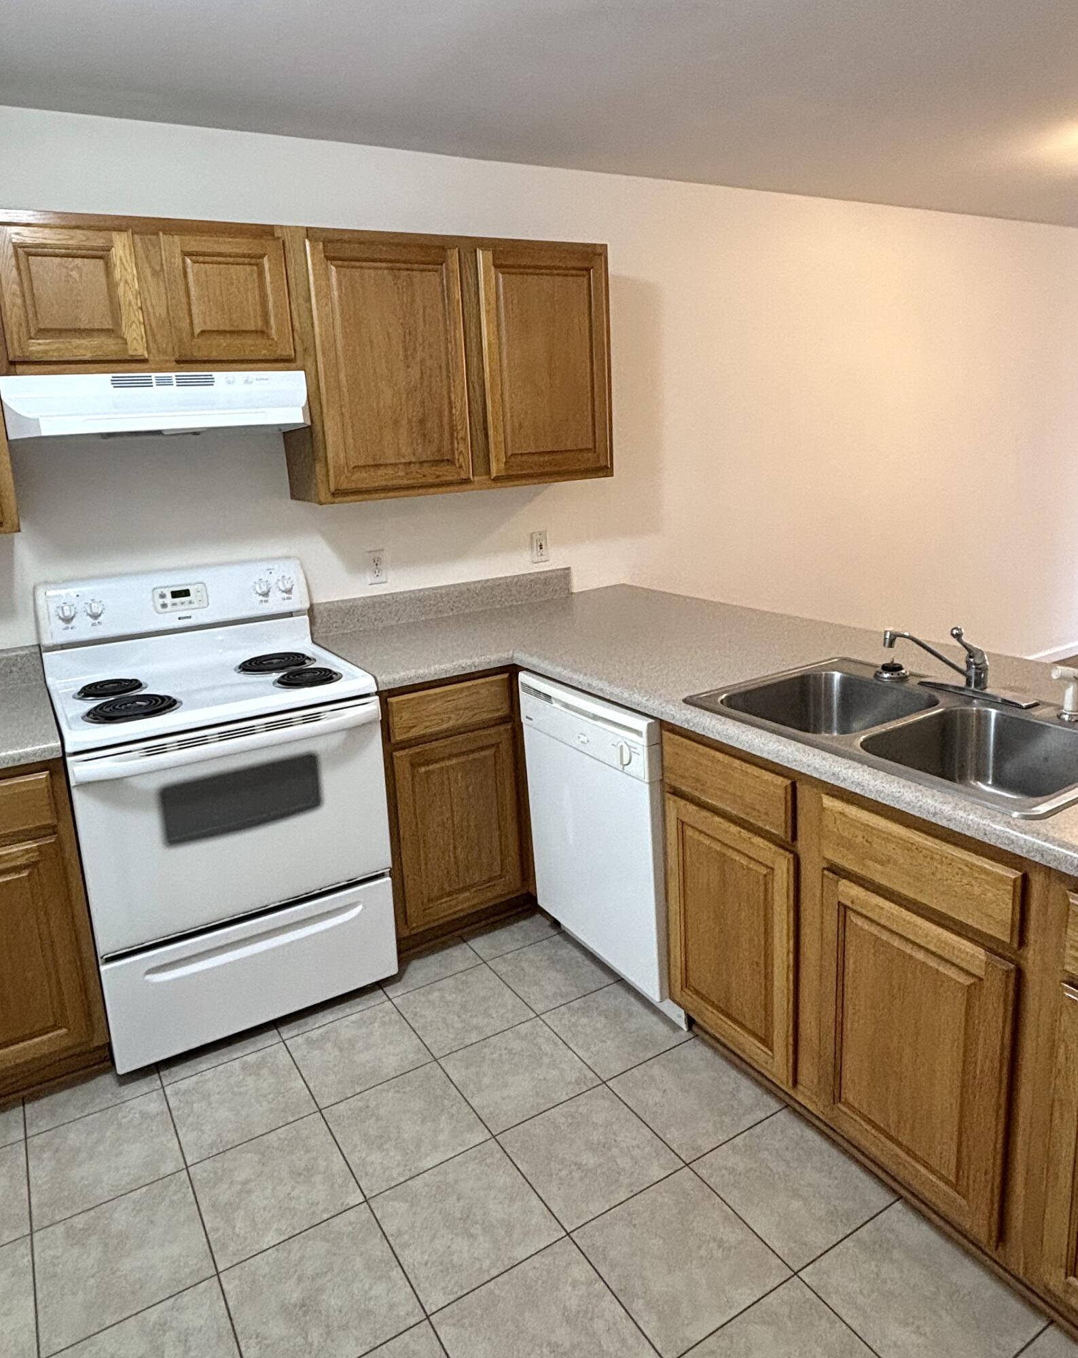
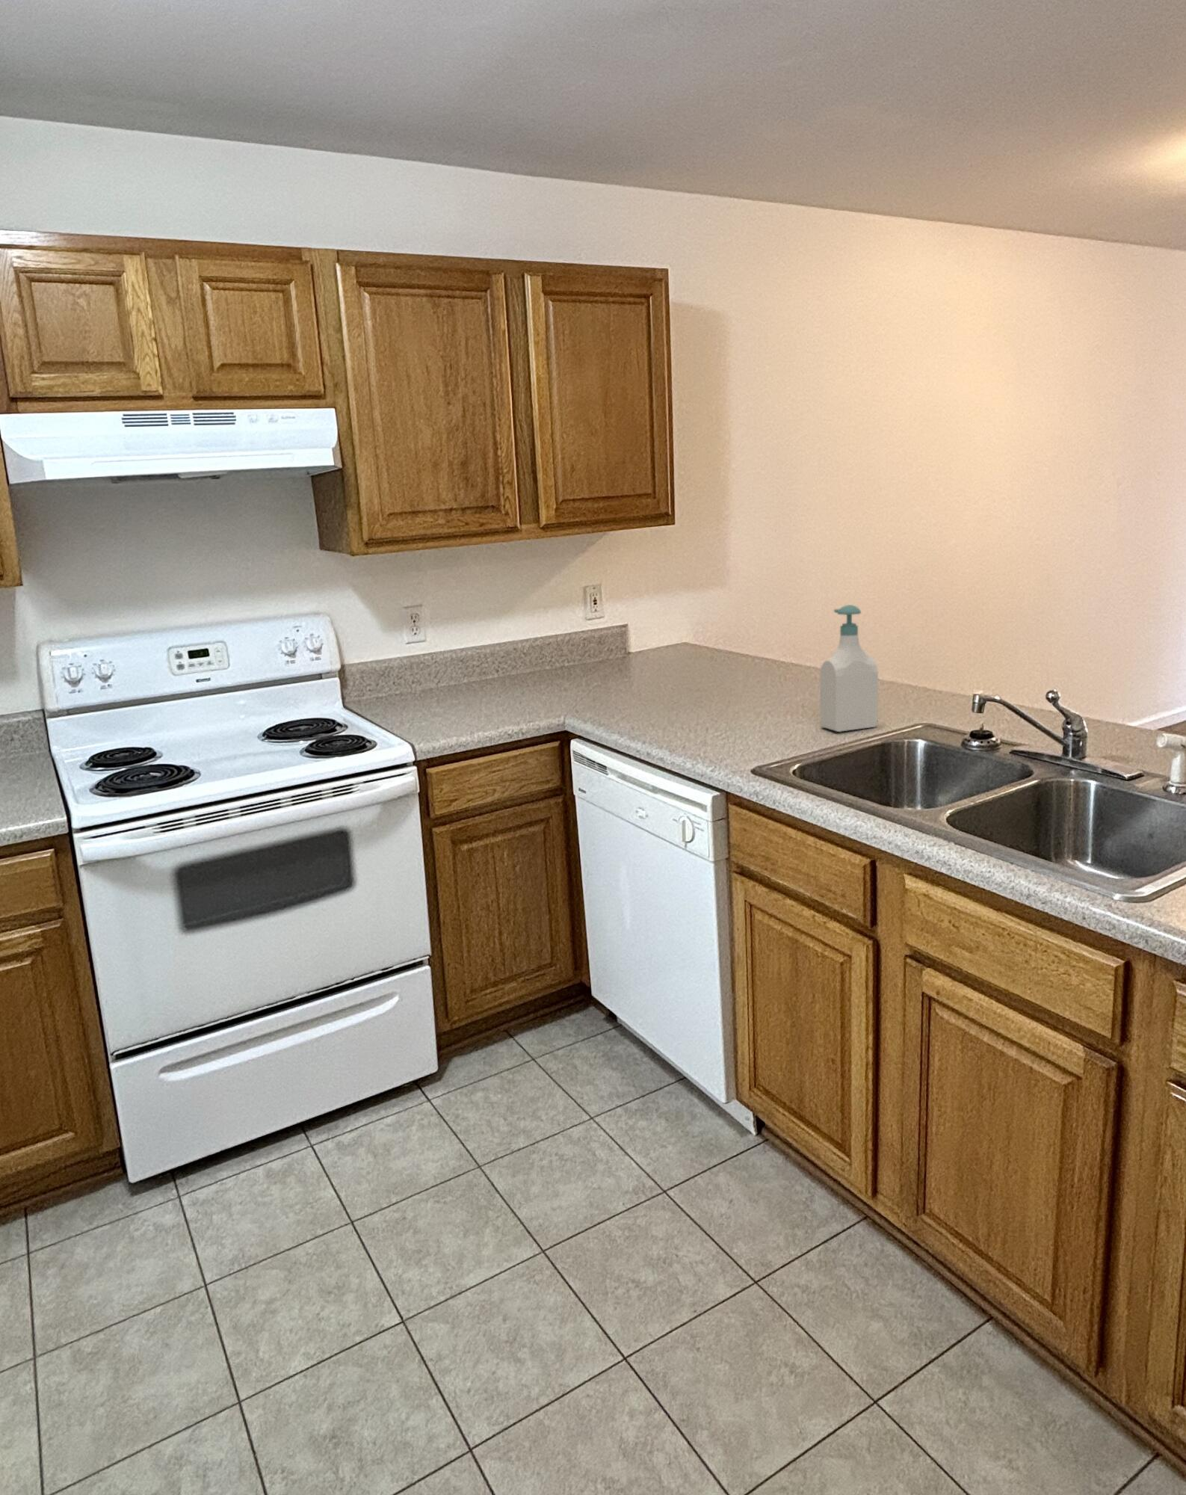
+ soap bottle (846, 666)
